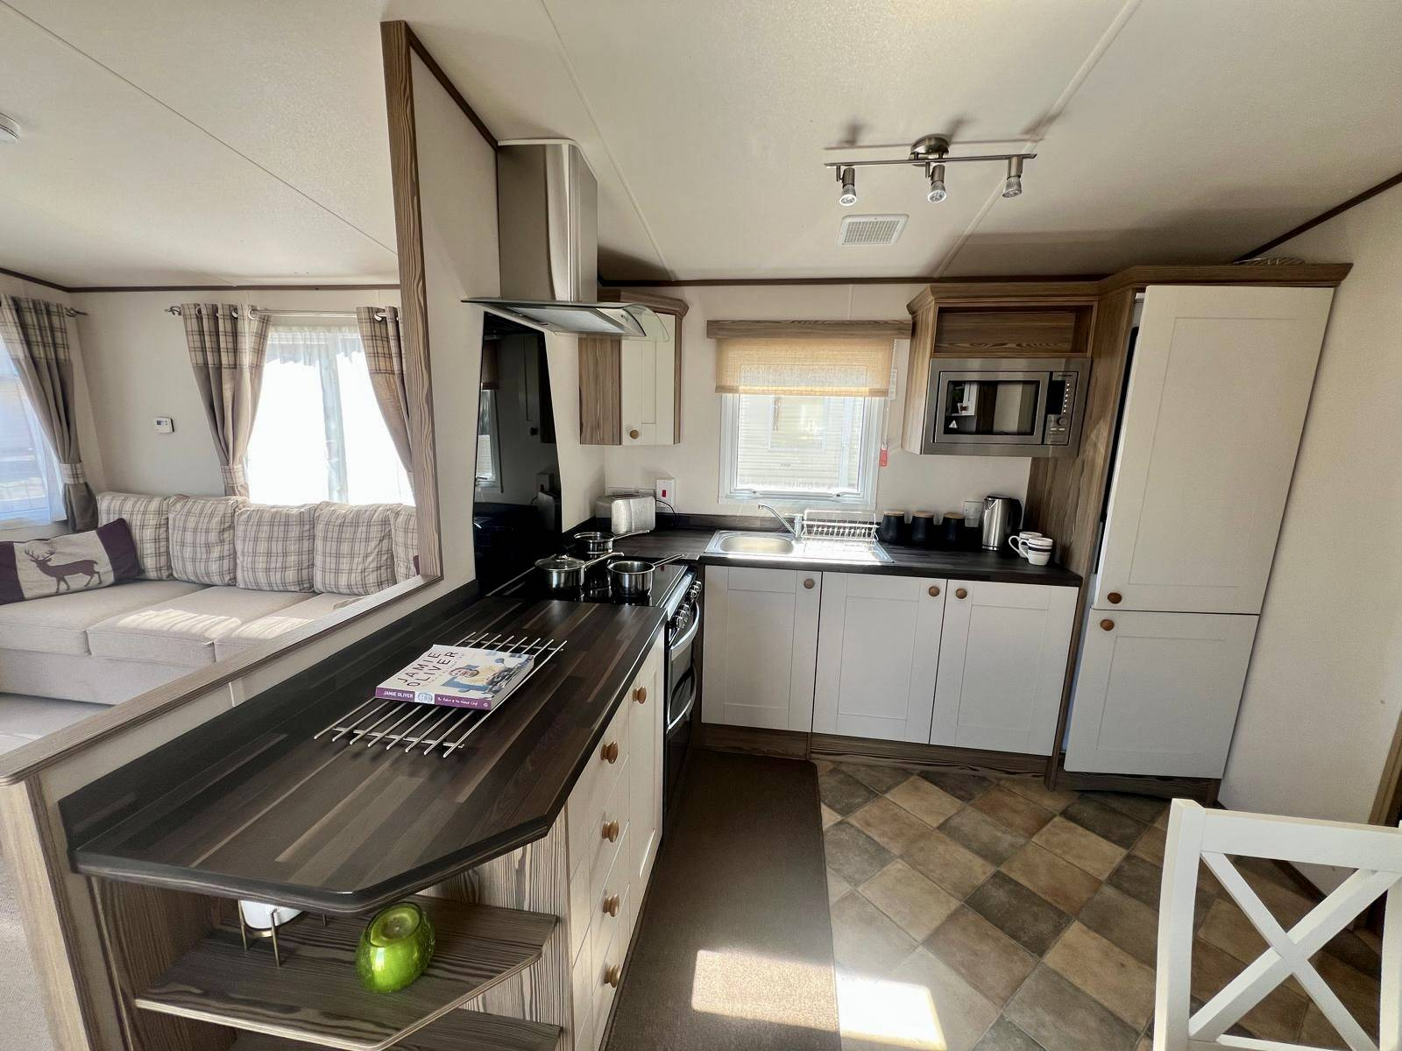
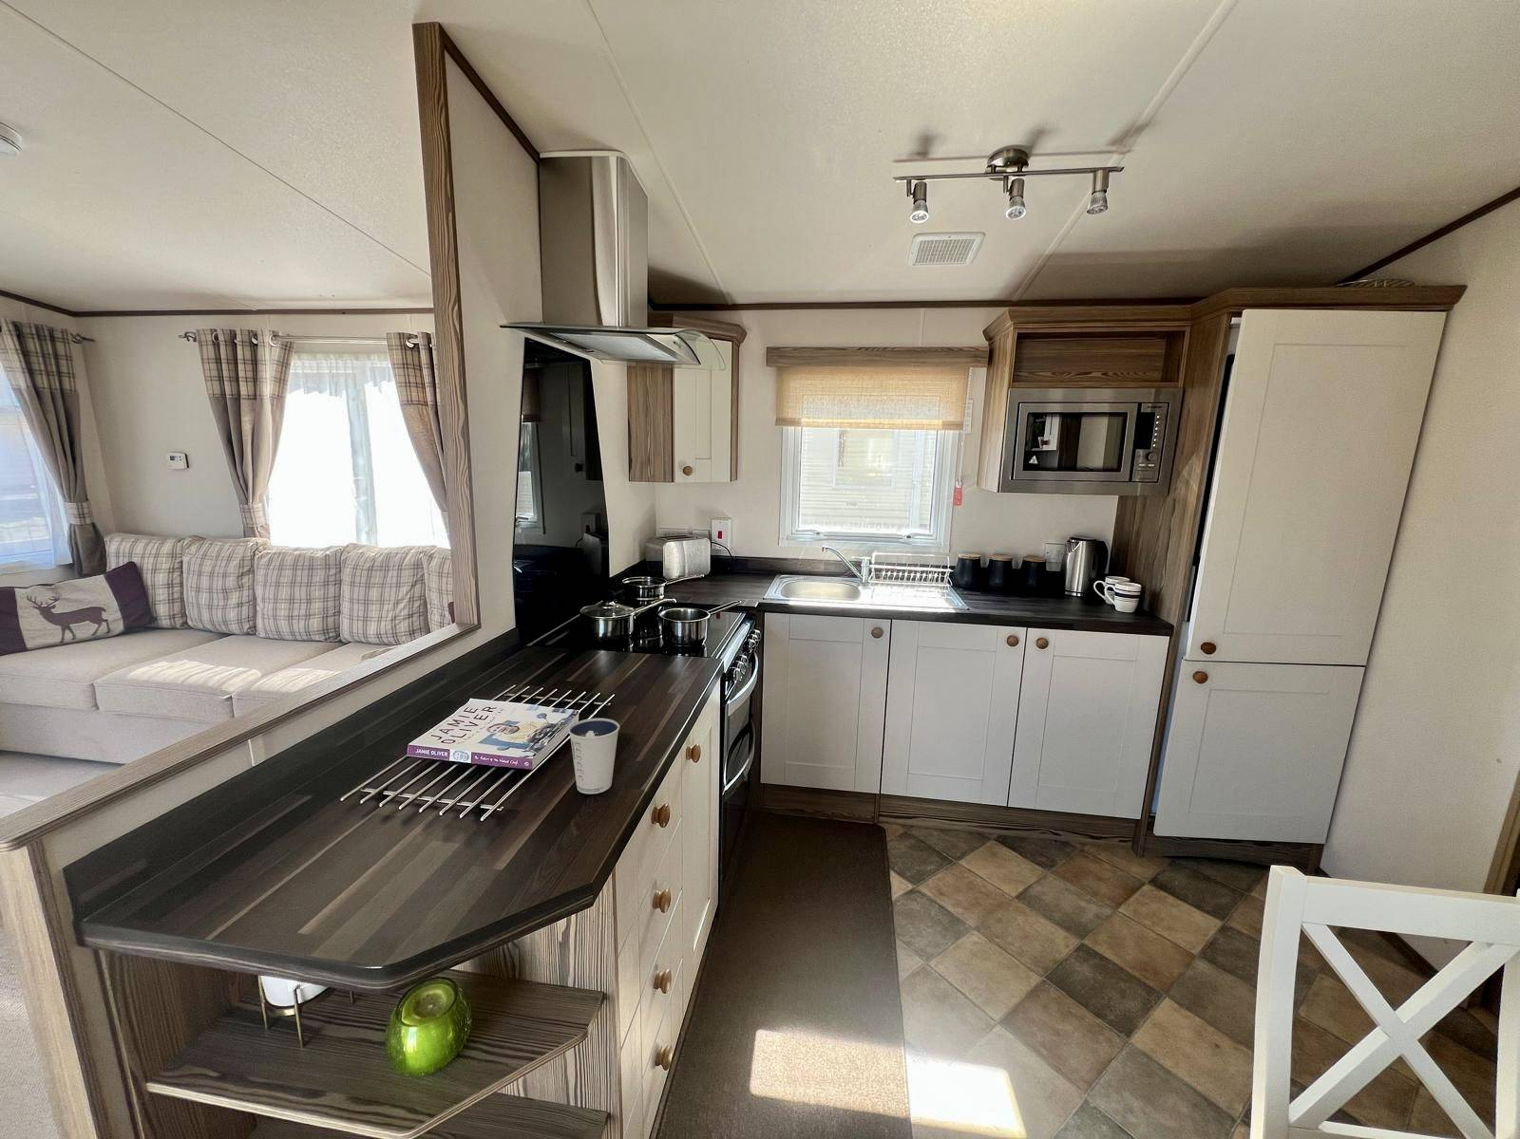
+ dixie cup (595, 755)
